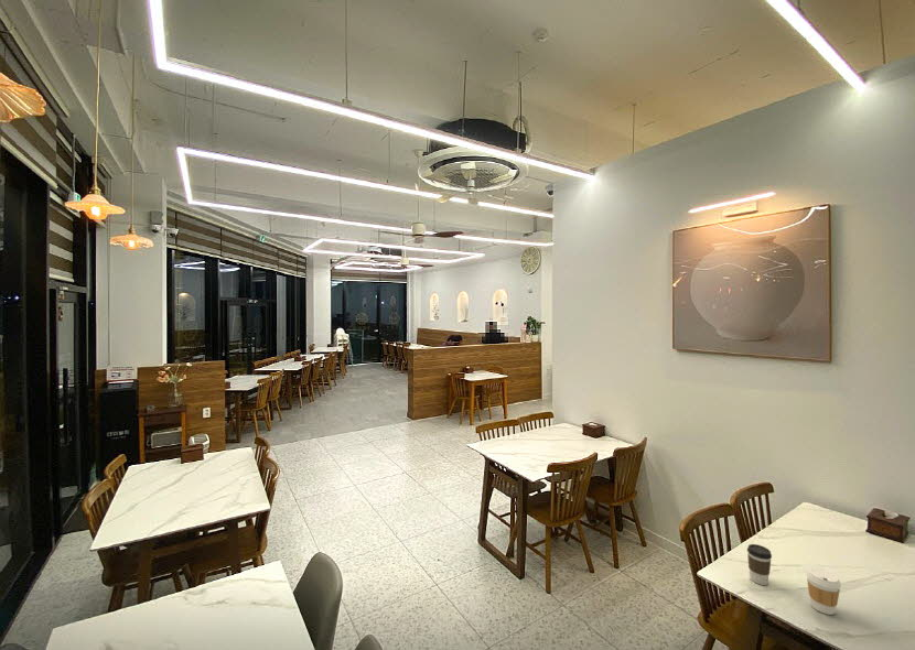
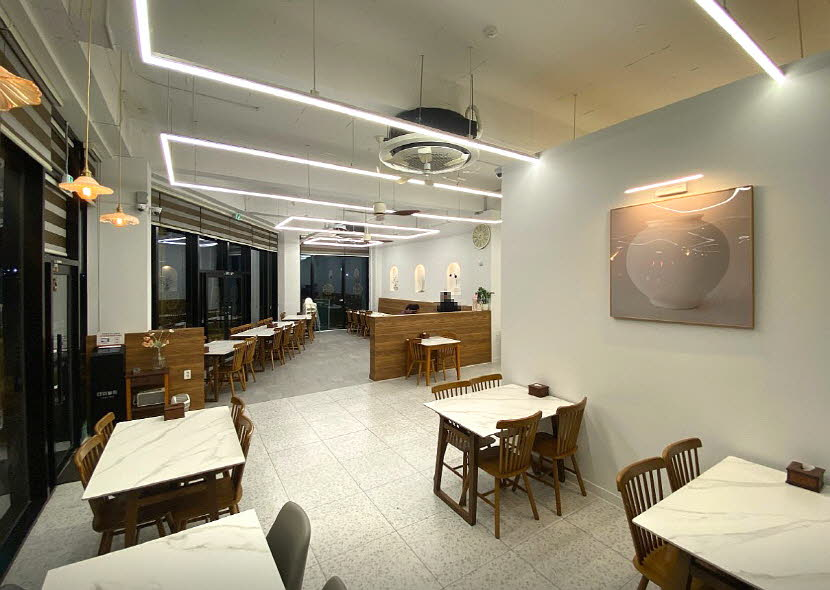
- coffee cup (822, 591)
- coffee cup (758, 564)
